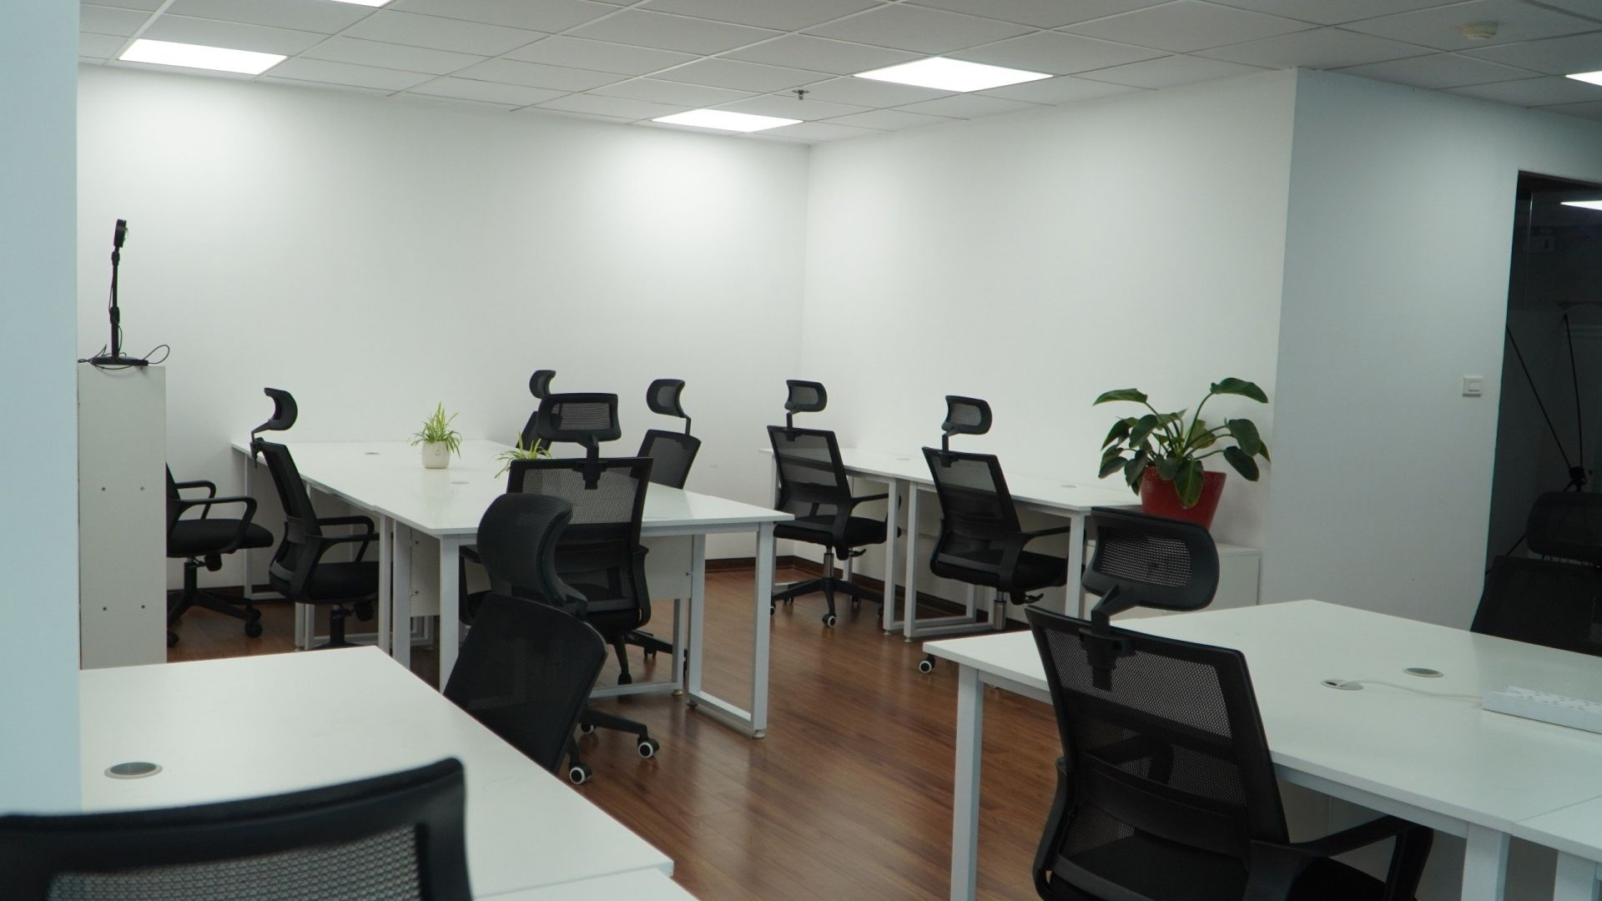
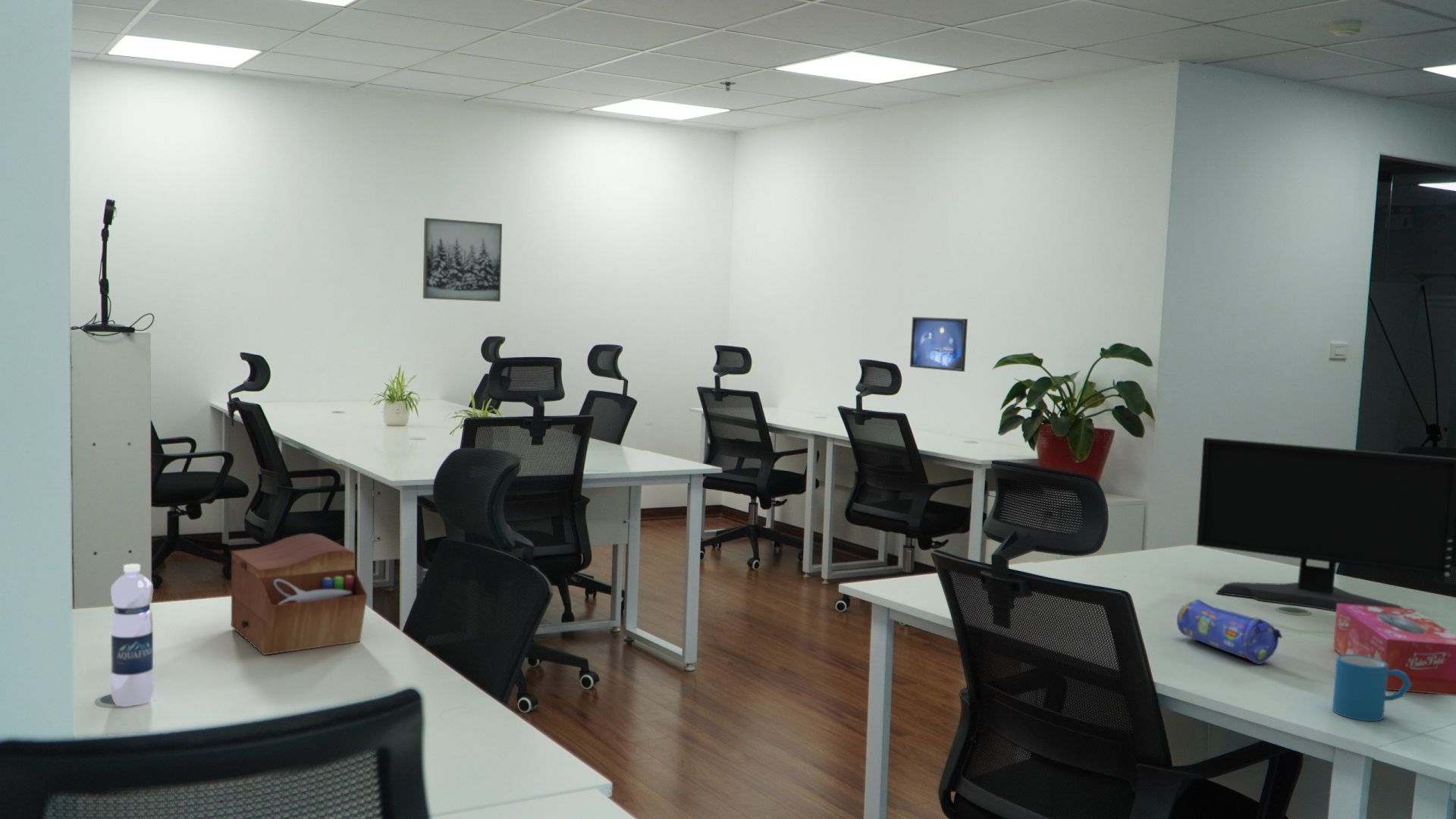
+ sewing box (295, 592)
+ tissue box (1398, 647)
+ wall art (463, 260)
+ water bottle (132, 633)
+ pencil case (1226, 629)
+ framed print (937, 344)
+ computer monitor (1320, 522)
+ mug (1372, 689)
